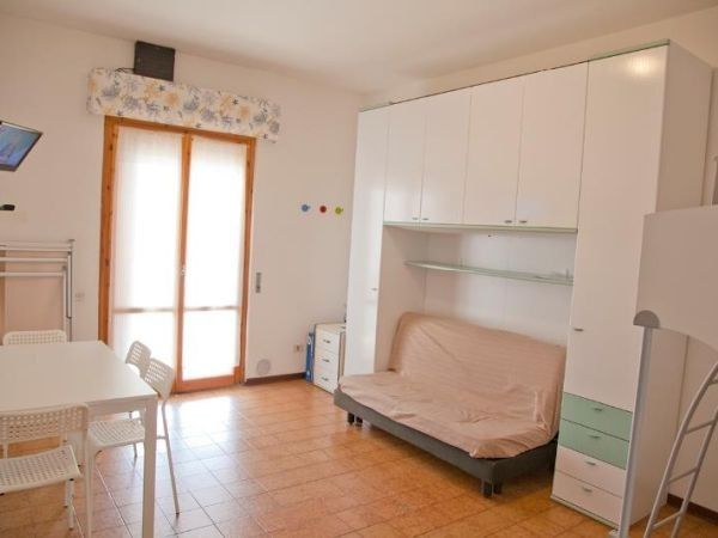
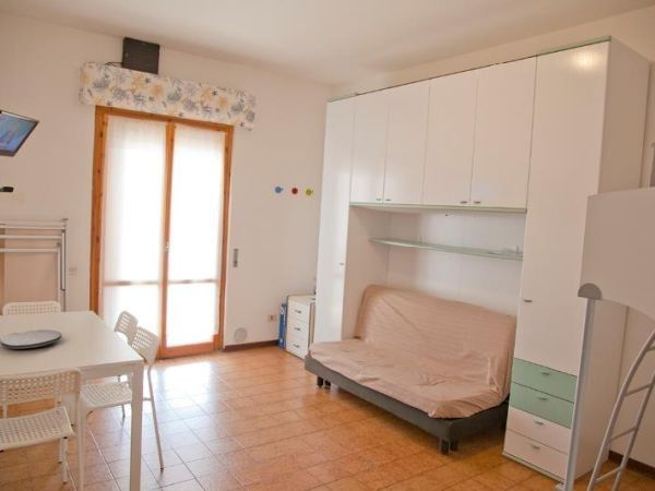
+ plate (31, 339)
